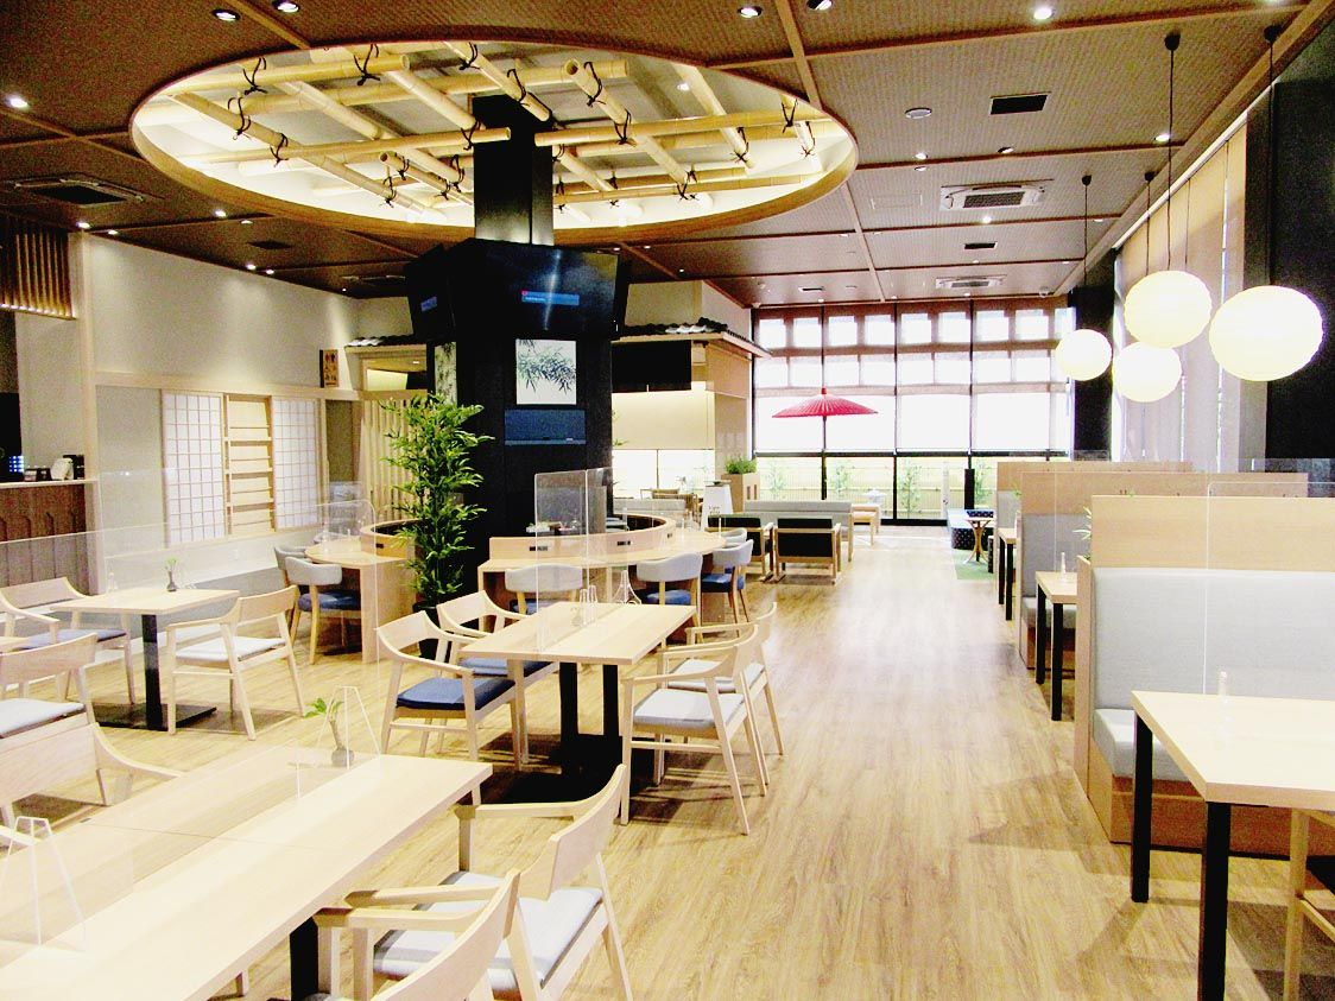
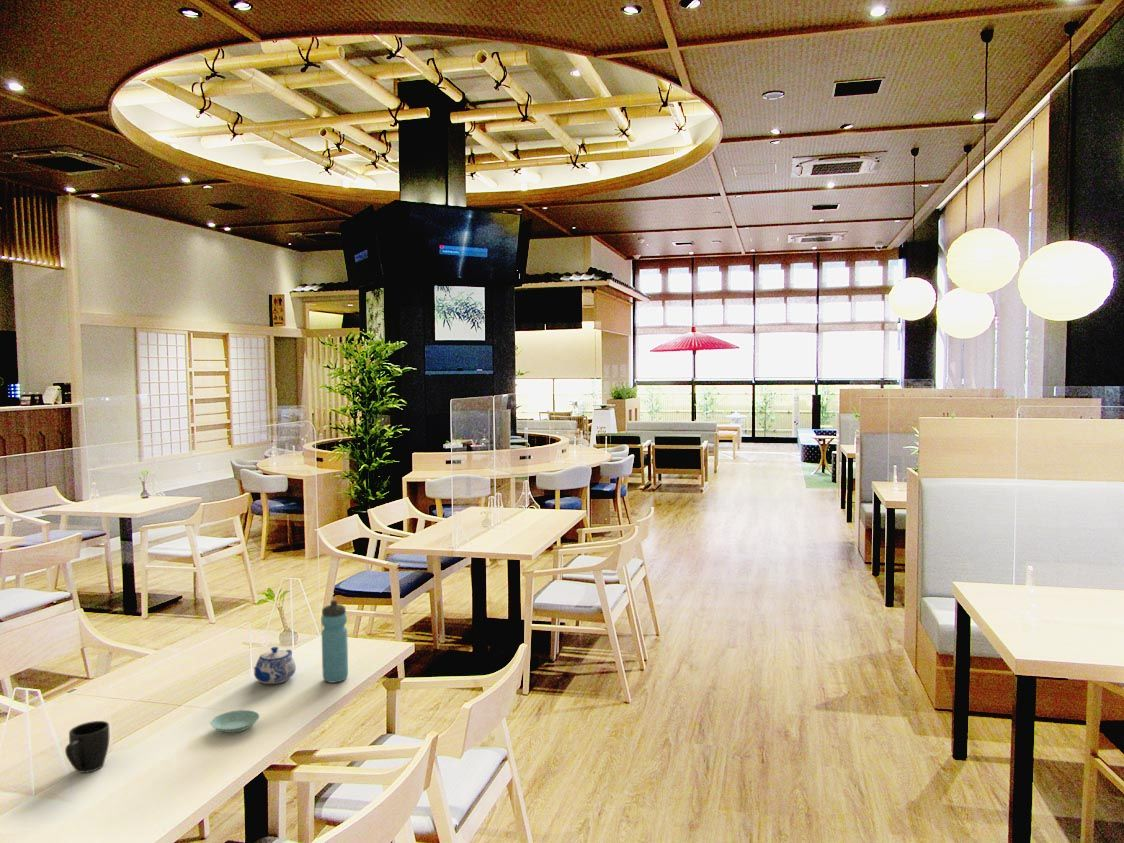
+ saucer (235, 723)
+ mug (84, 751)
+ water bottle (334, 639)
+ teapot (273, 664)
